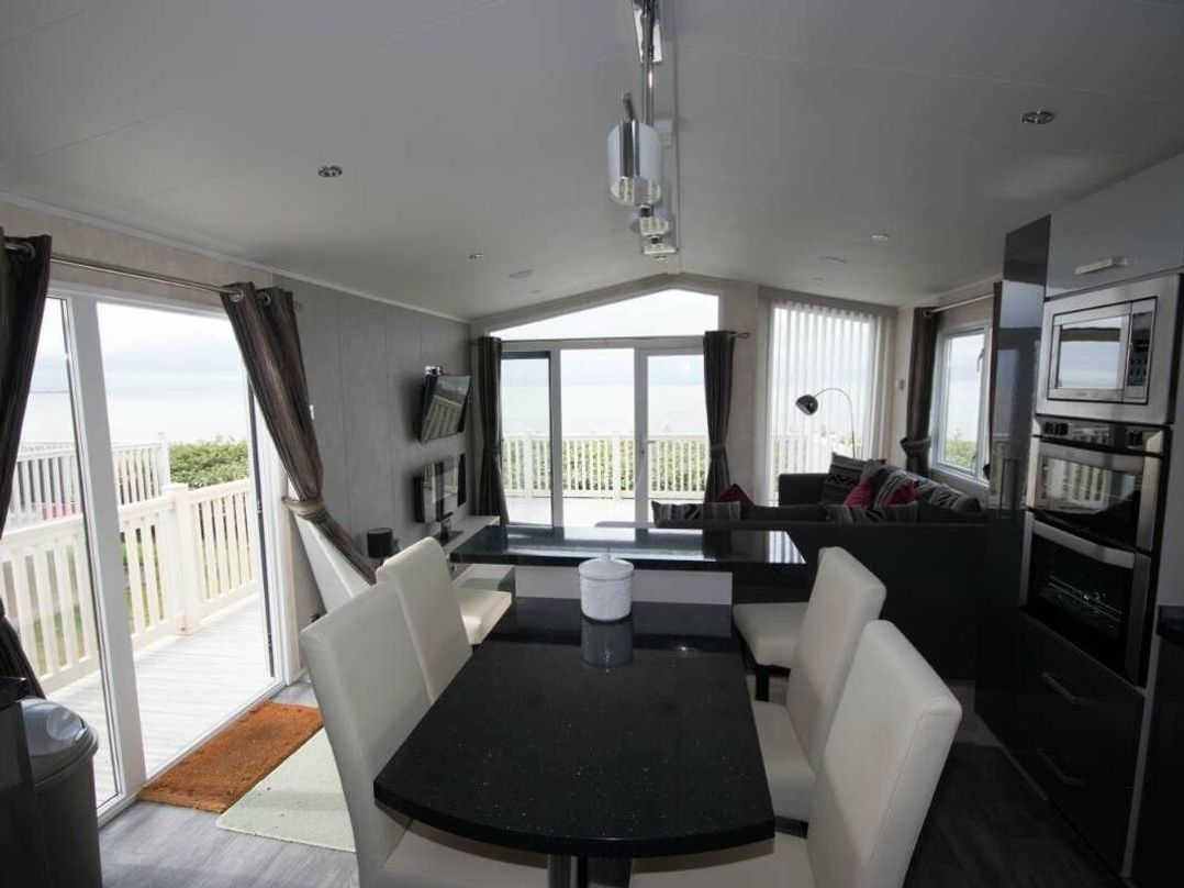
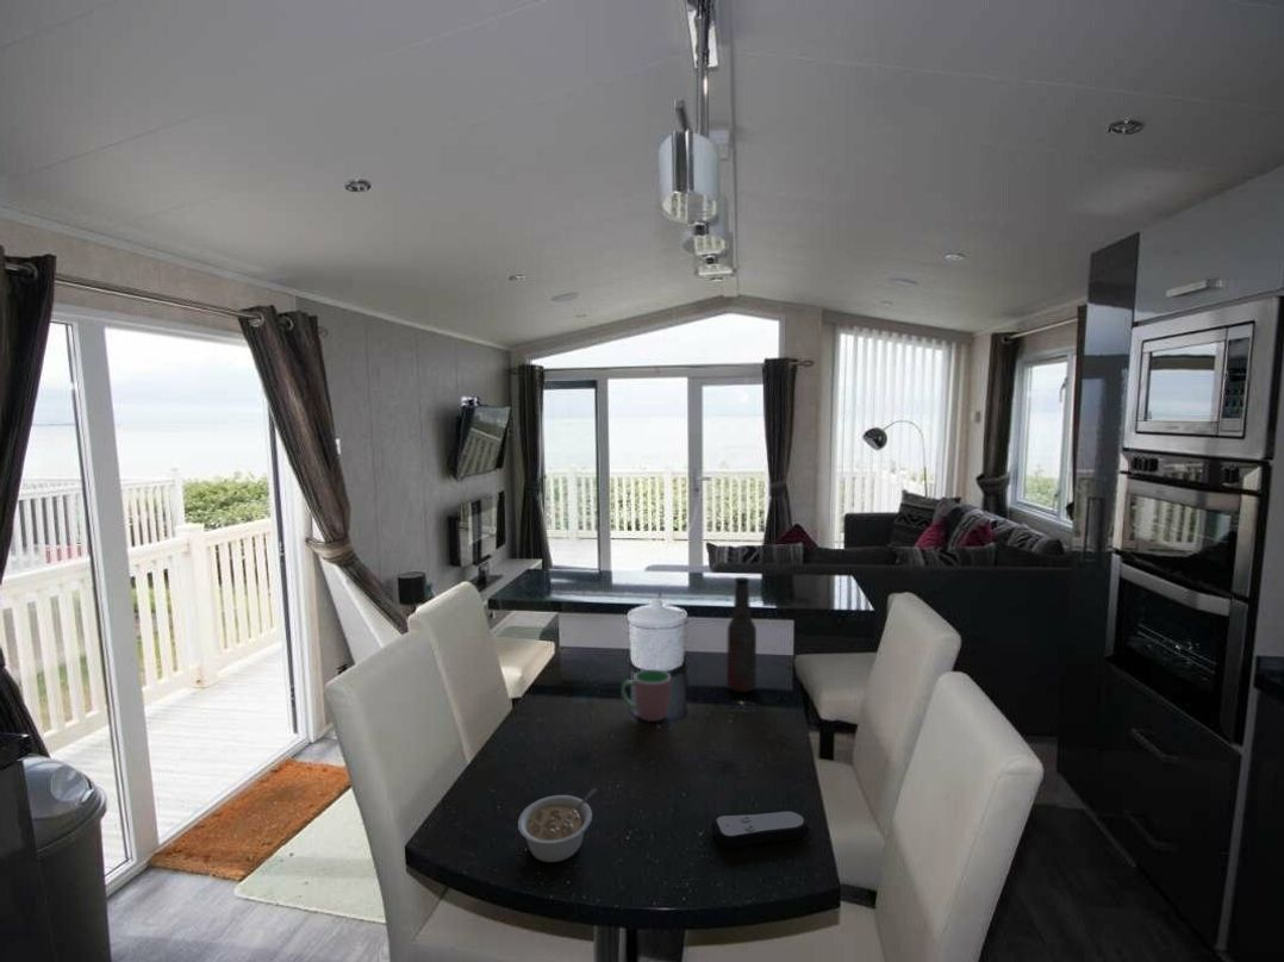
+ legume (556, 826)
+ remote control (760, 826)
+ cup (646, 695)
+ bottle (741, 633)
